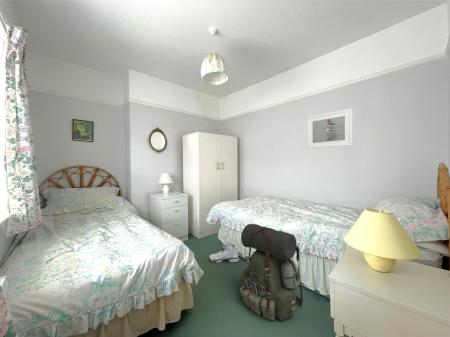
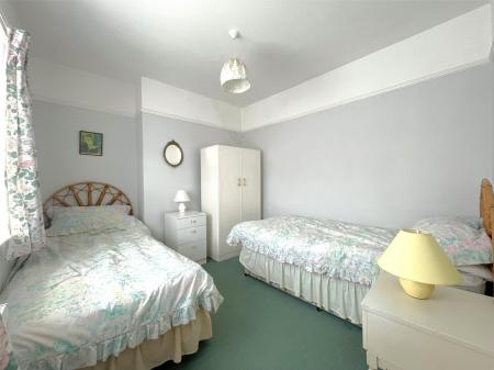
- sneaker (224, 252)
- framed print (328, 130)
- backpack (271, 262)
